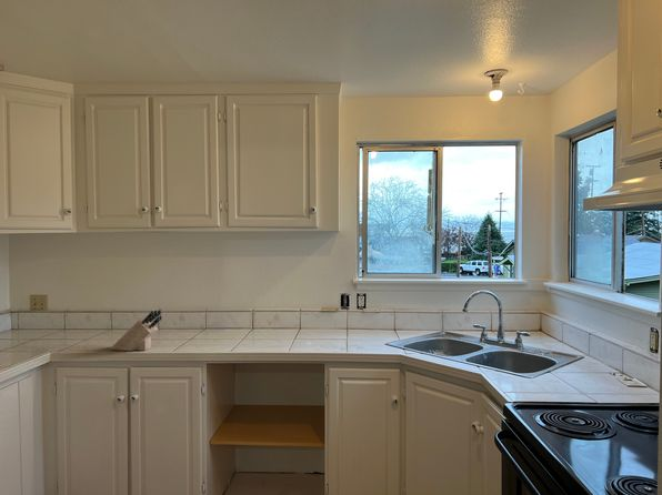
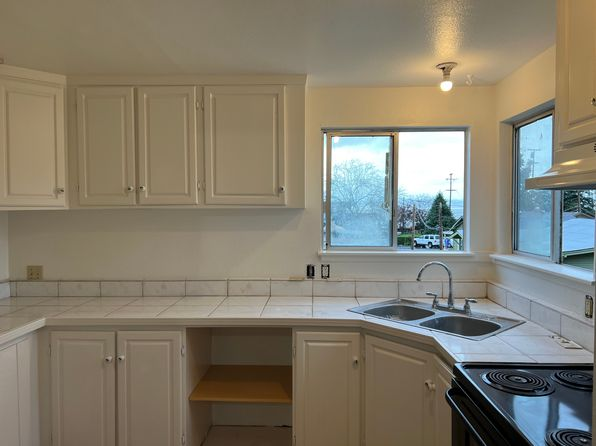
- knife block (138, 329)
